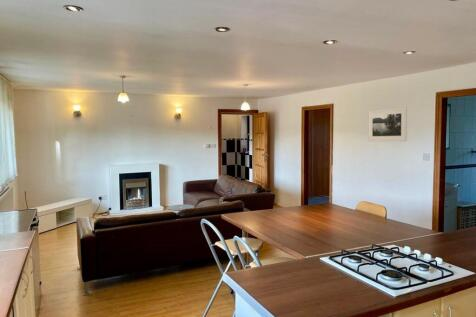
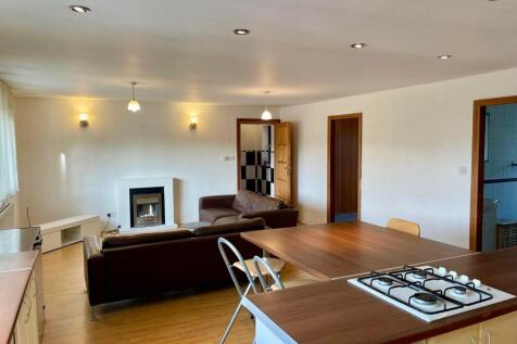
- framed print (386, 125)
